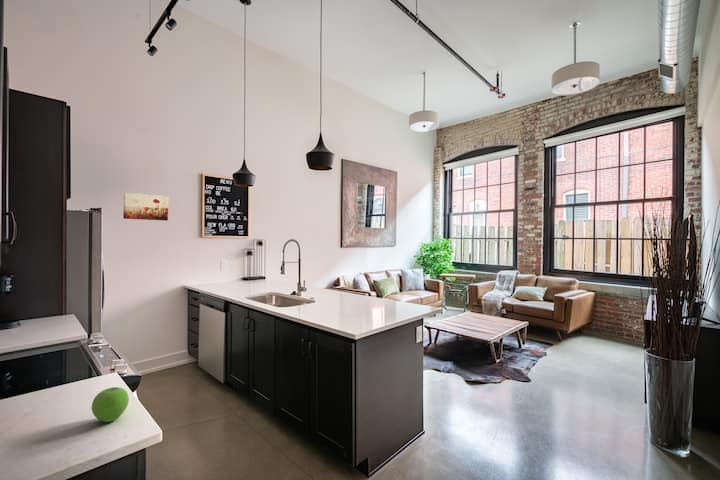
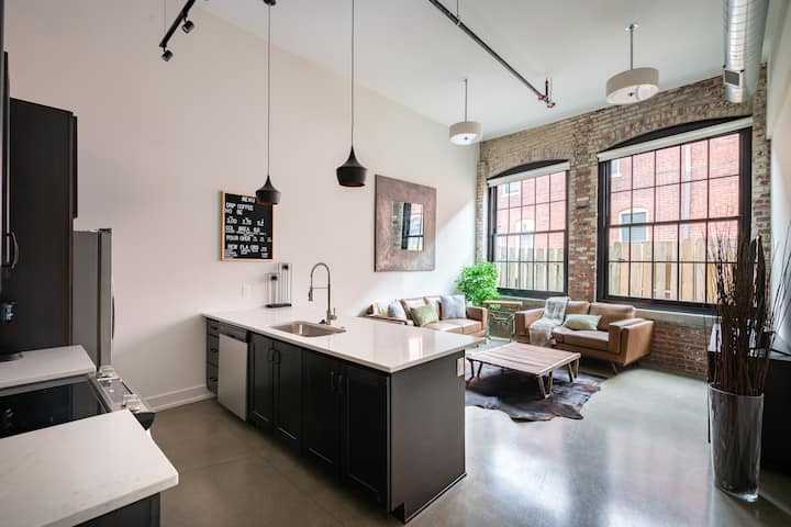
- fruit (110, 404)
- wall art (146, 207)
